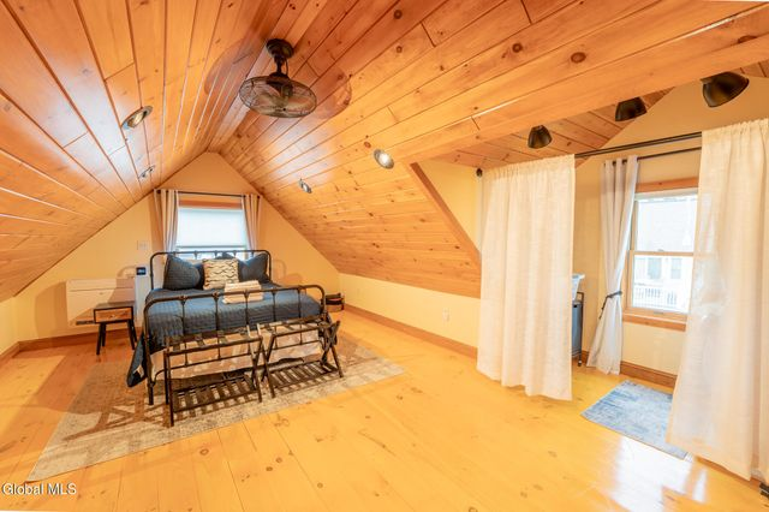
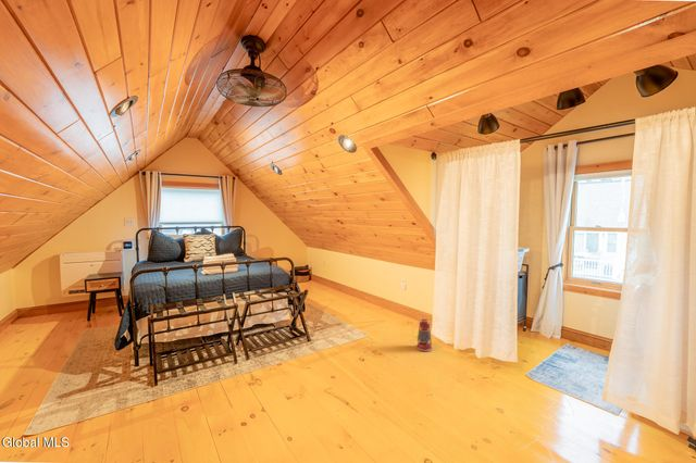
+ lantern (423, 333)
